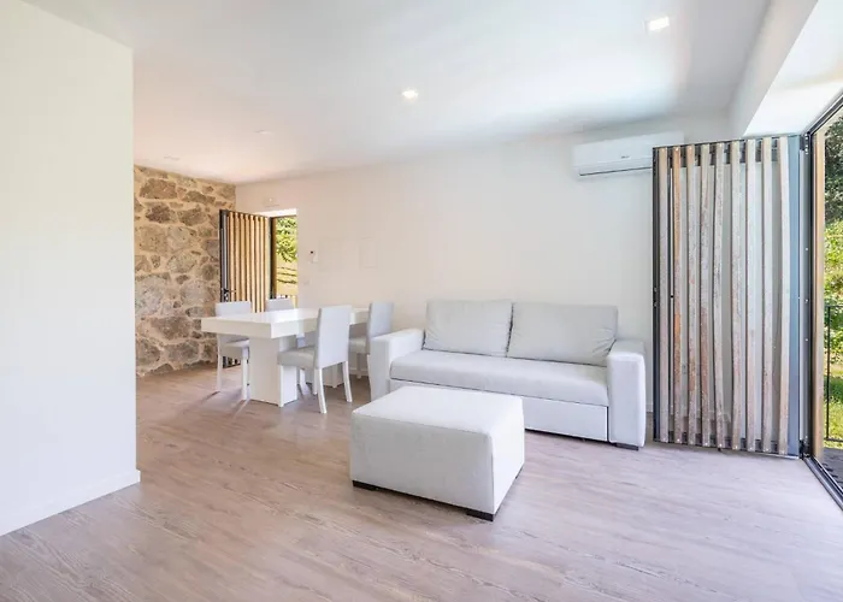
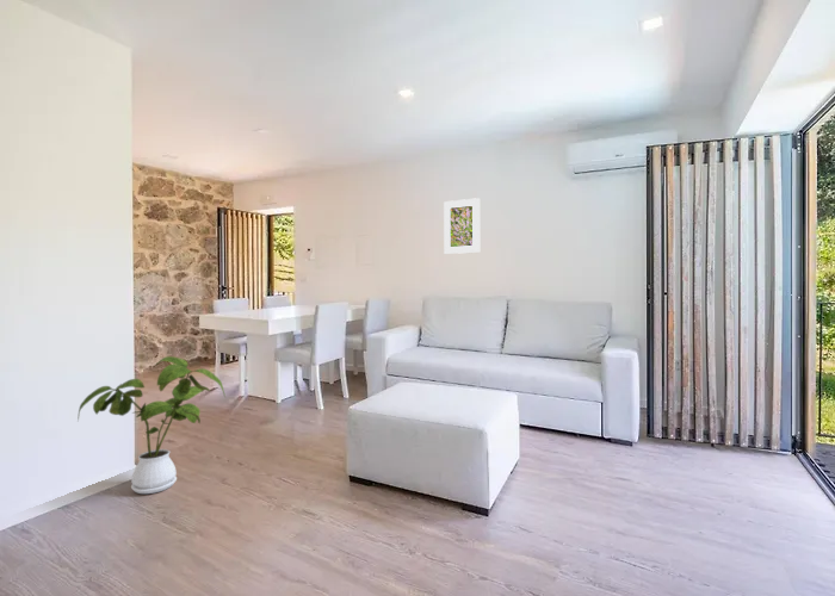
+ house plant (171, 421)
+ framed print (460, 226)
